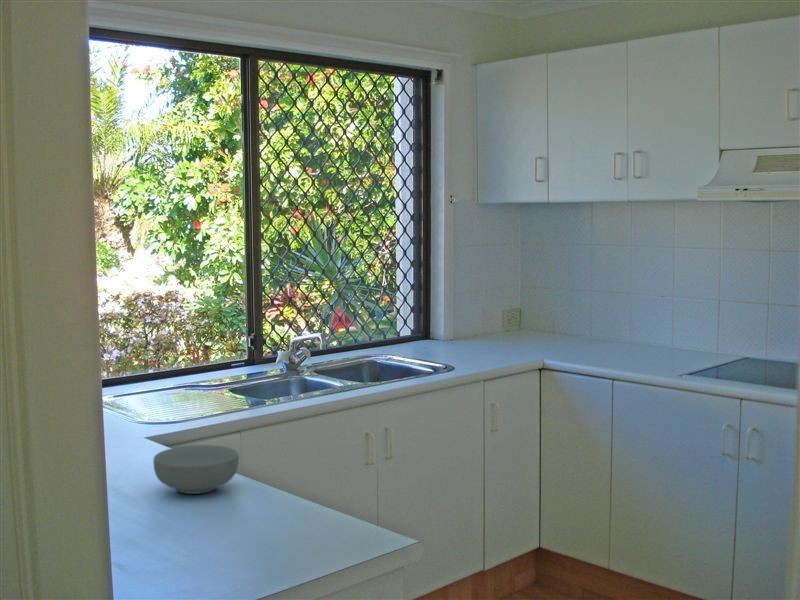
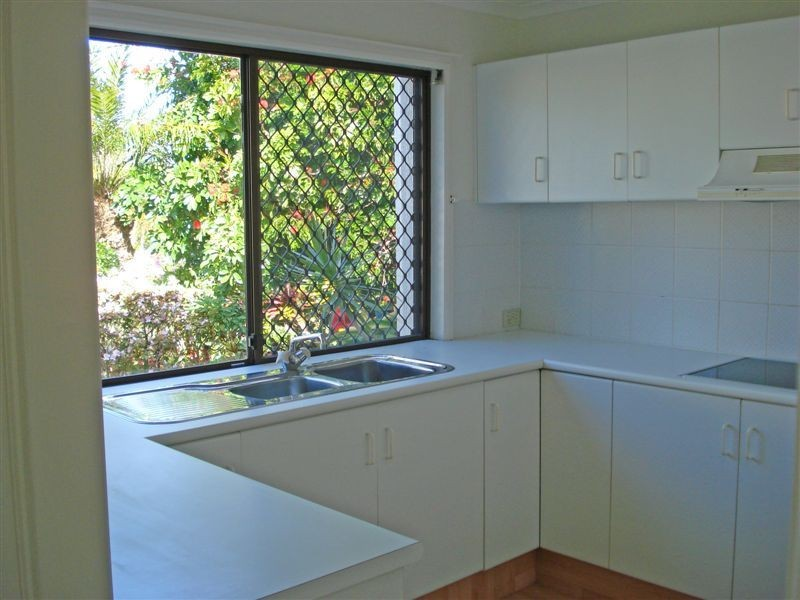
- cereal bowl (196, 471)
